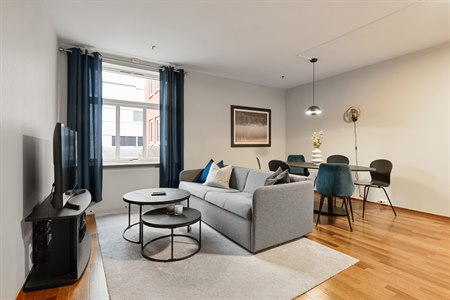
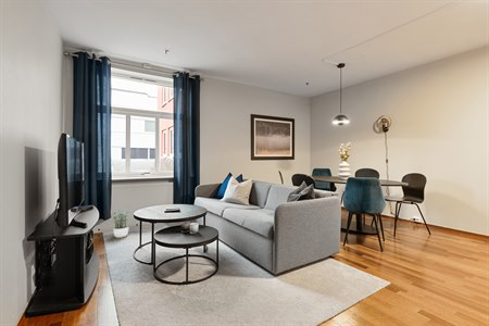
+ potted plant (120, 222)
